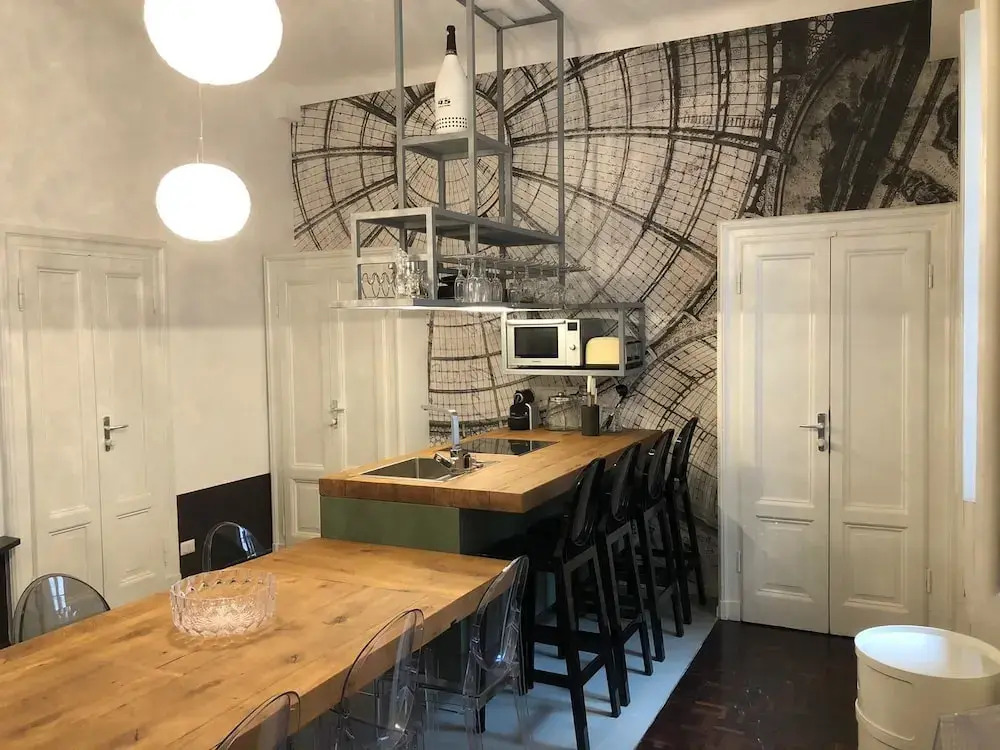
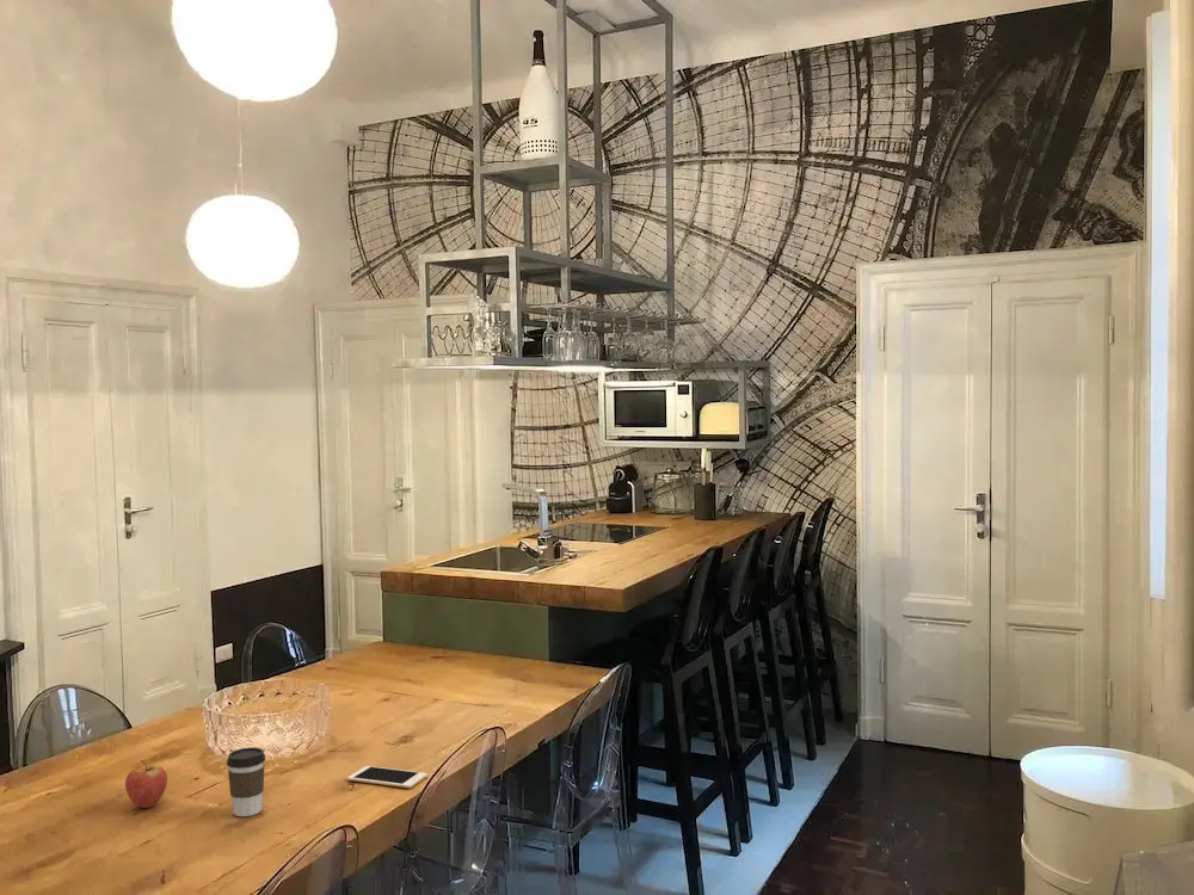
+ cell phone (387, 776)
+ fruit (146, 782)
+ coffee cup (246, 782)
